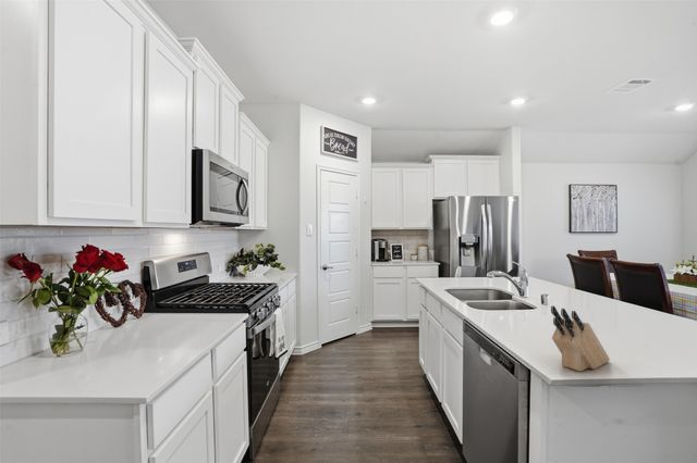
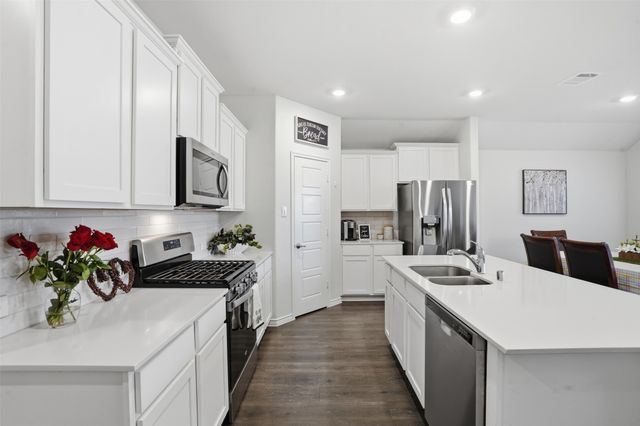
- knife block (578, 334)
